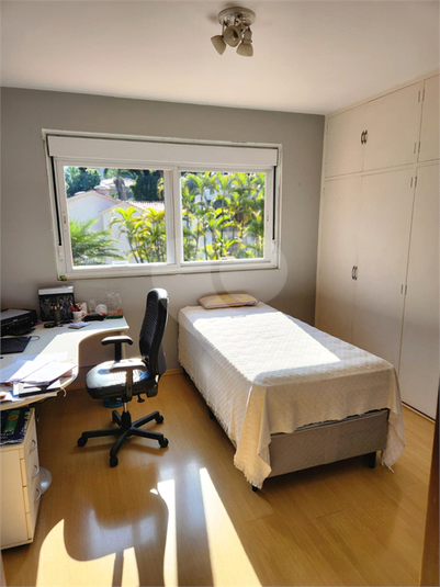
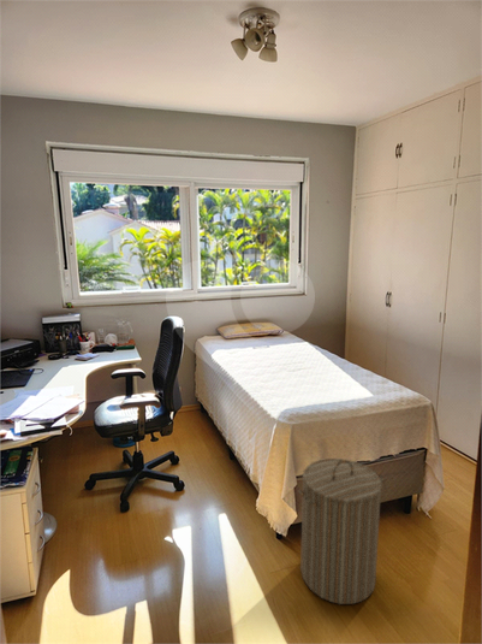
+ laundry hamper (339, 519)
